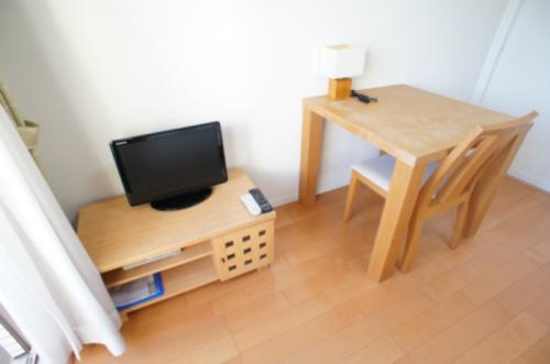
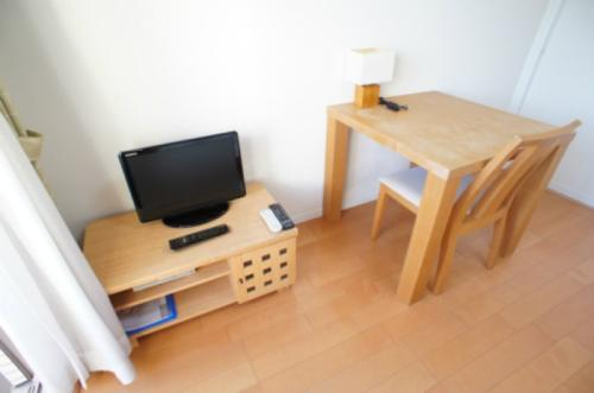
+ remote control (200, 236)
